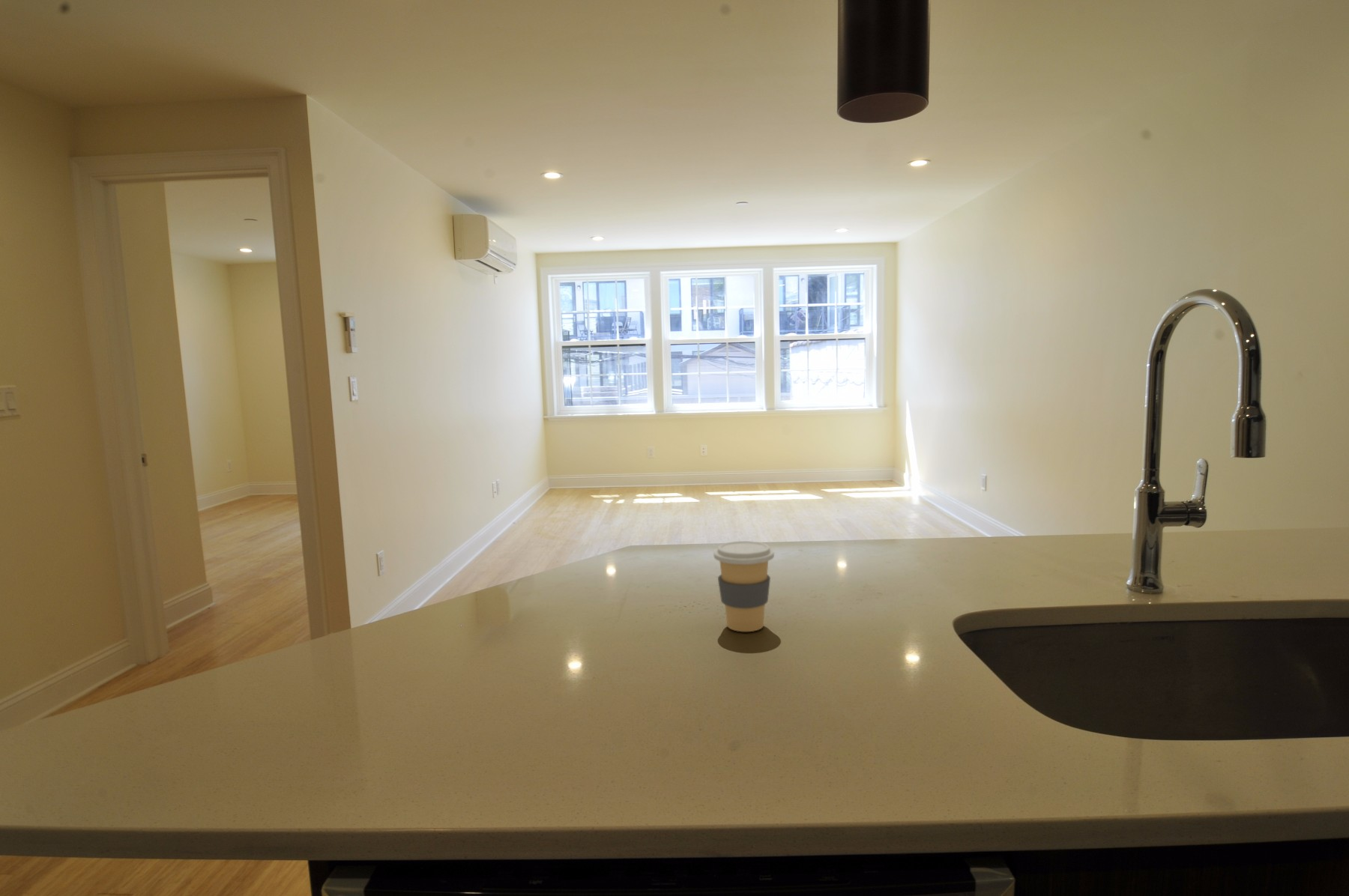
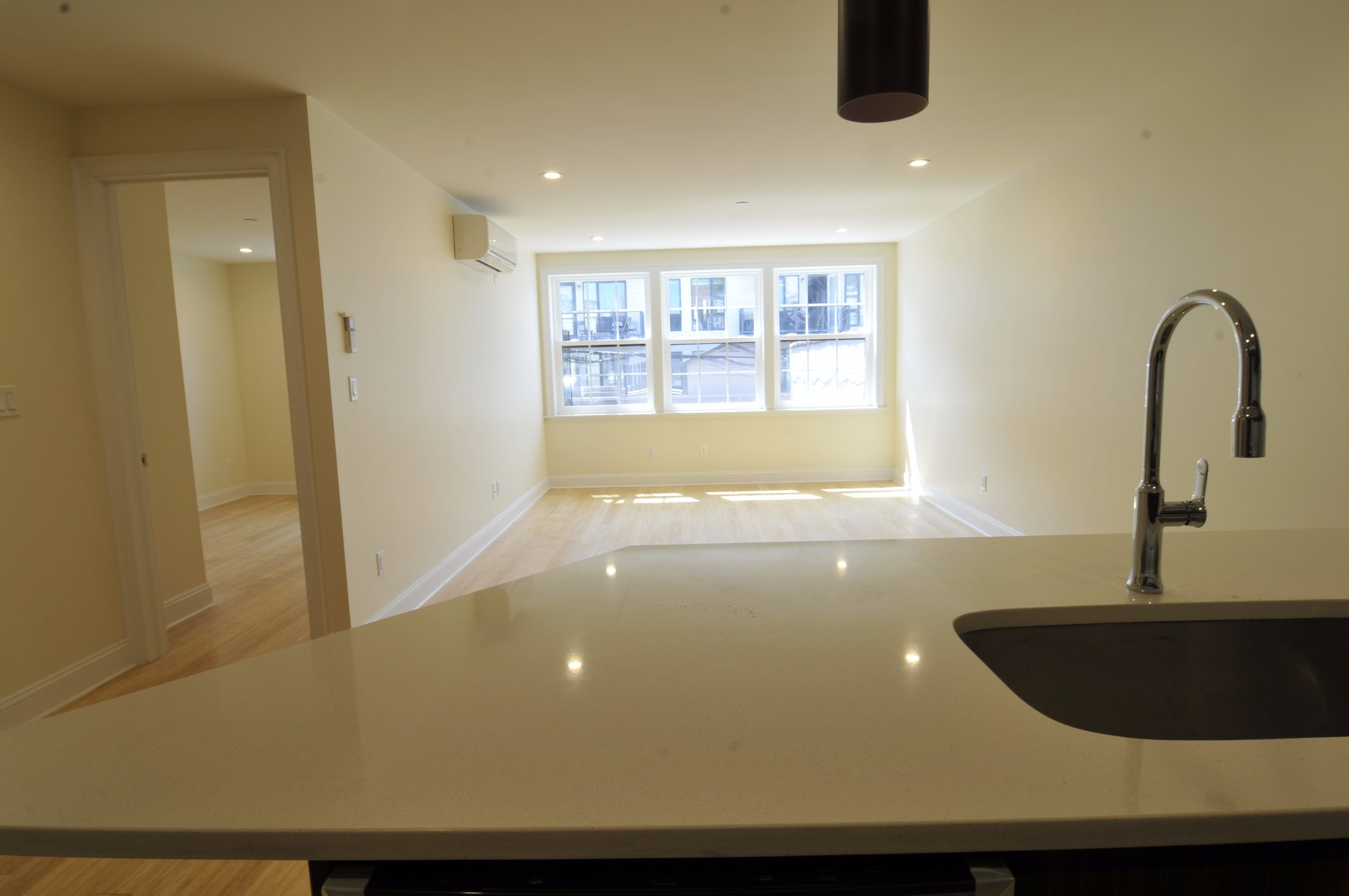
- coffee cup (744, 586)
